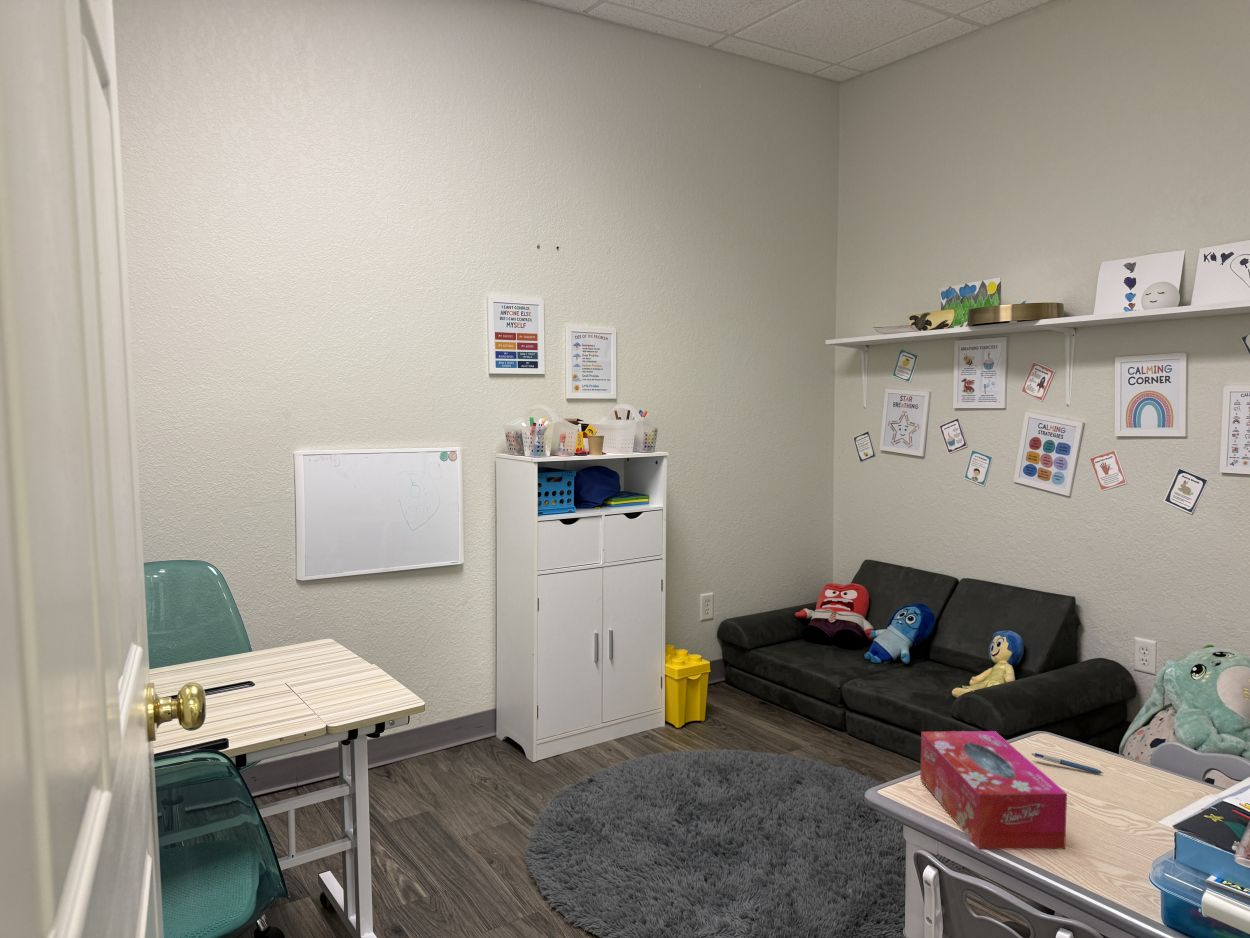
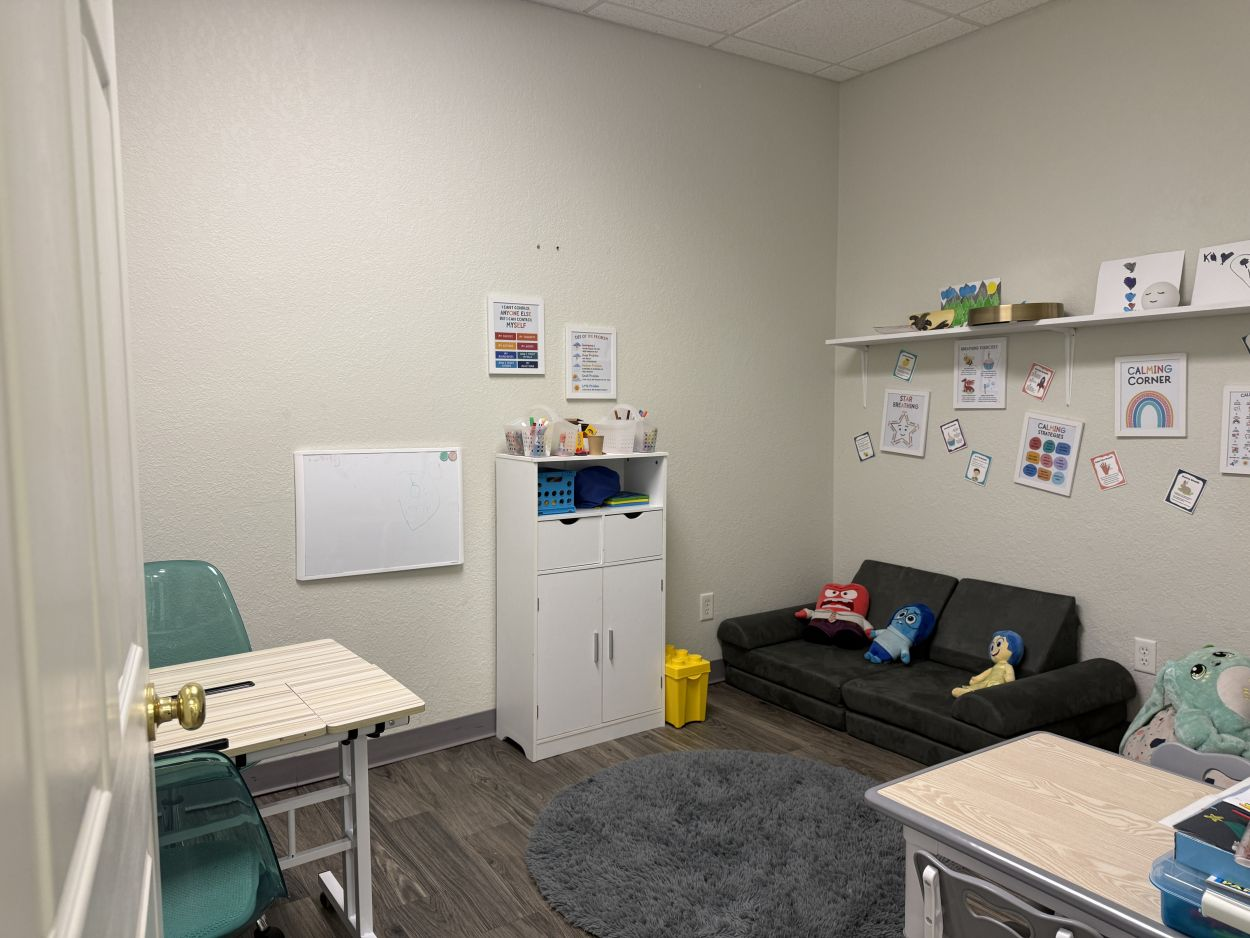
- pen (1066, 763)
- tissue box (987, 785)
